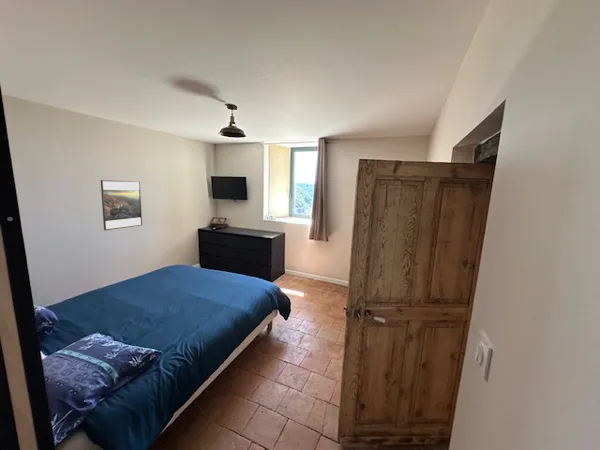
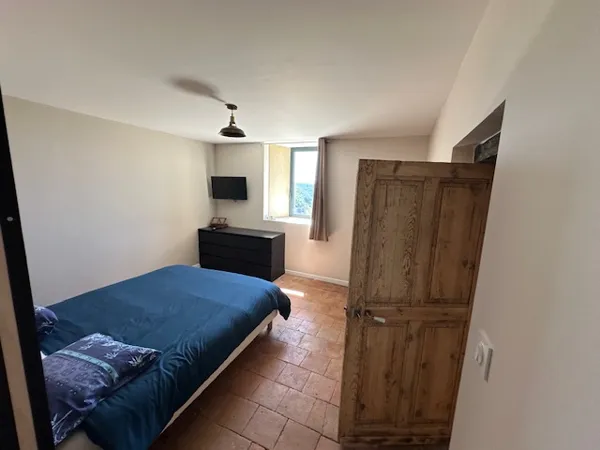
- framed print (123, 204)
